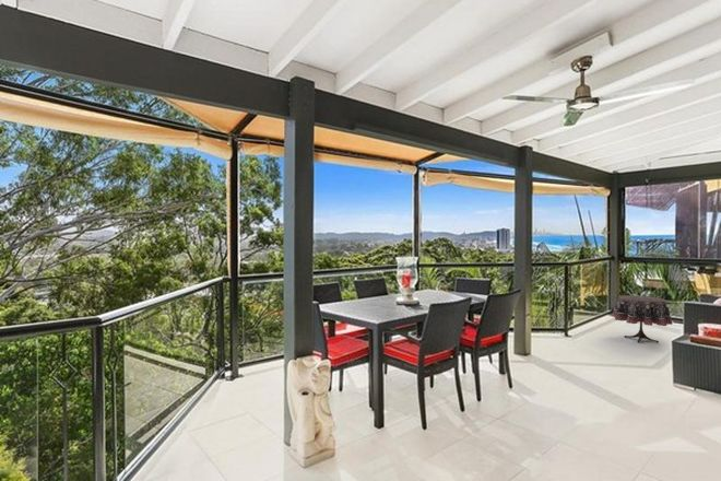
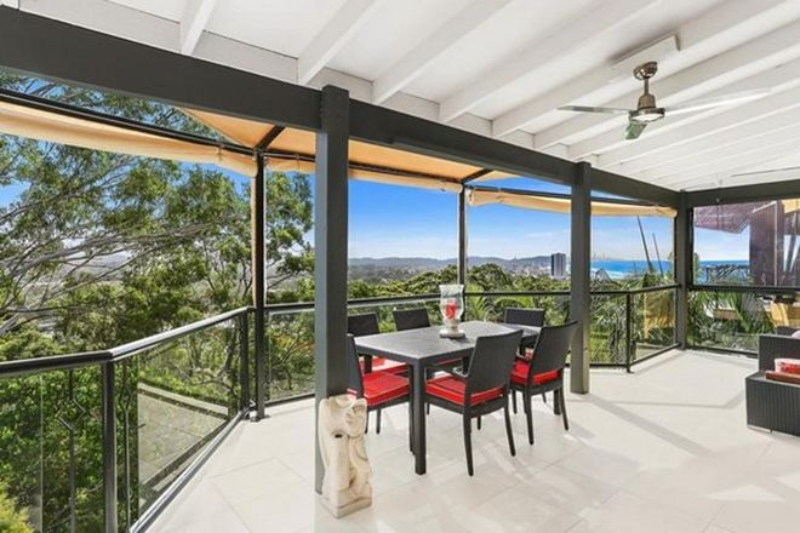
- side table (639, 318)
